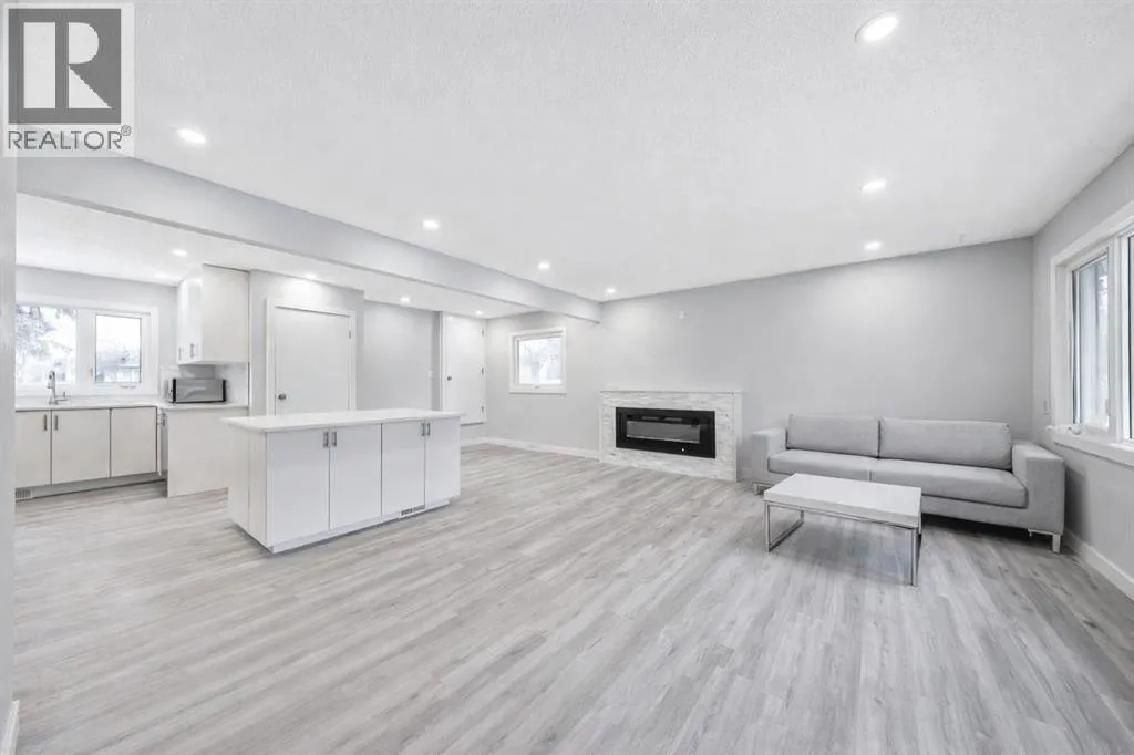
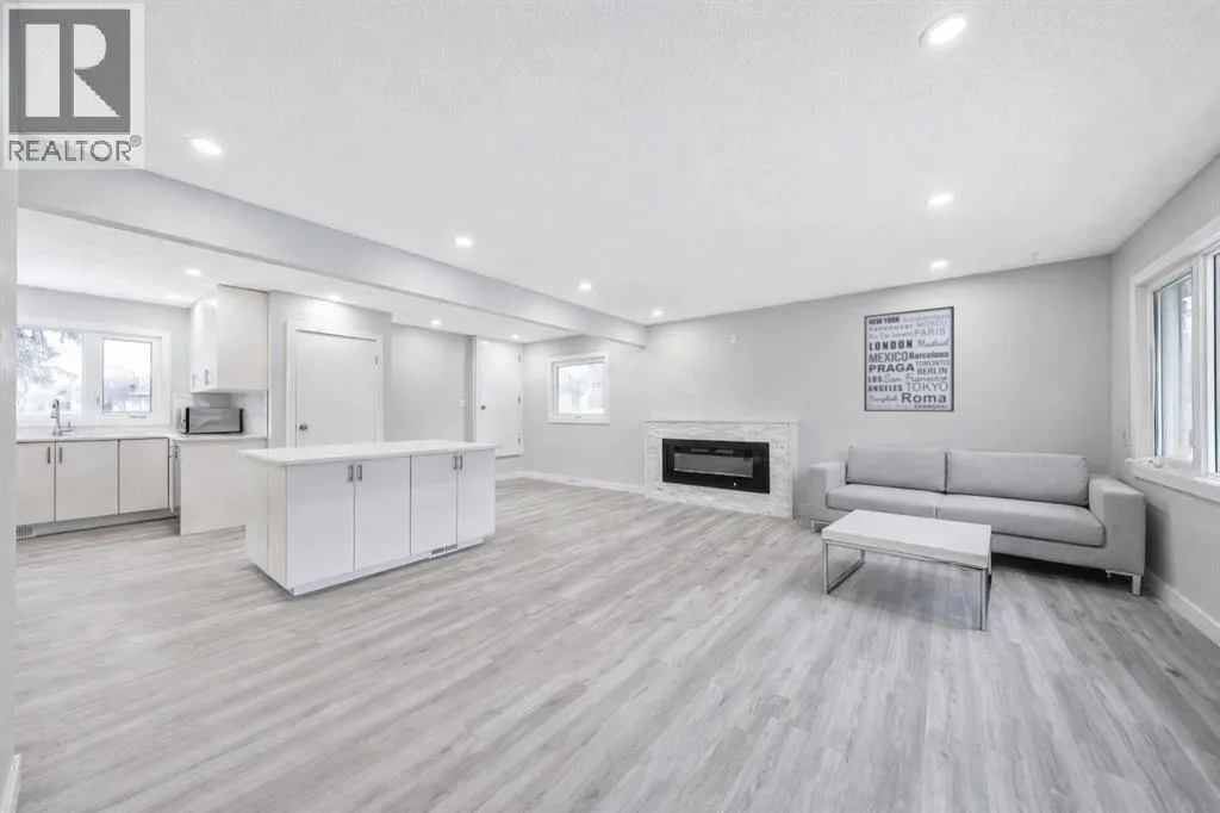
+ wall art (907, 361)
